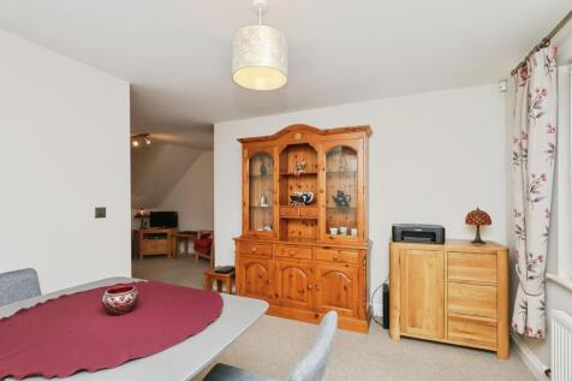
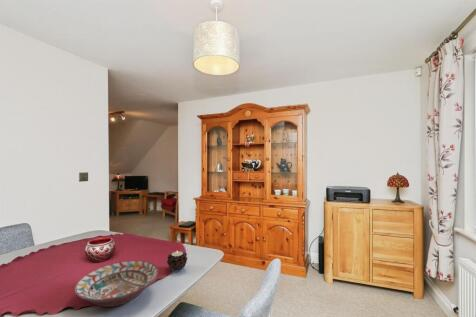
+ candle (177, 259)
+ decorative bowl (119, 286)
